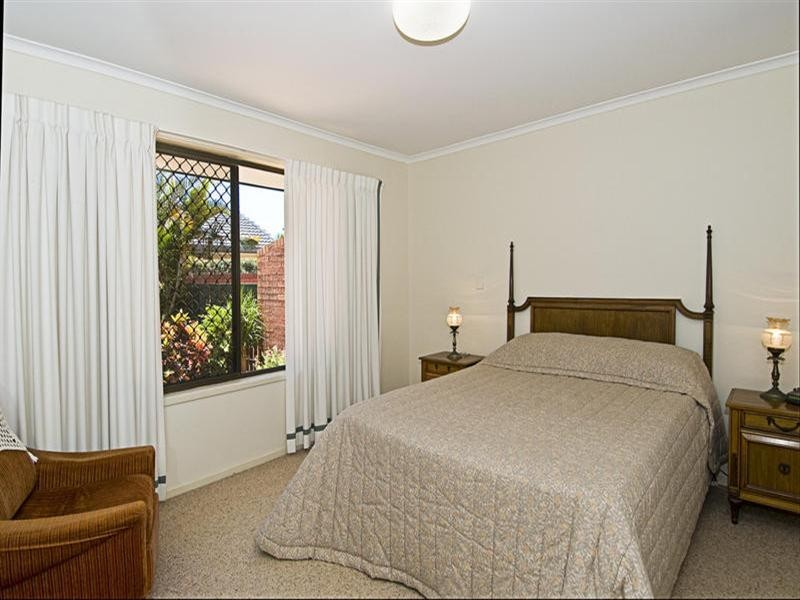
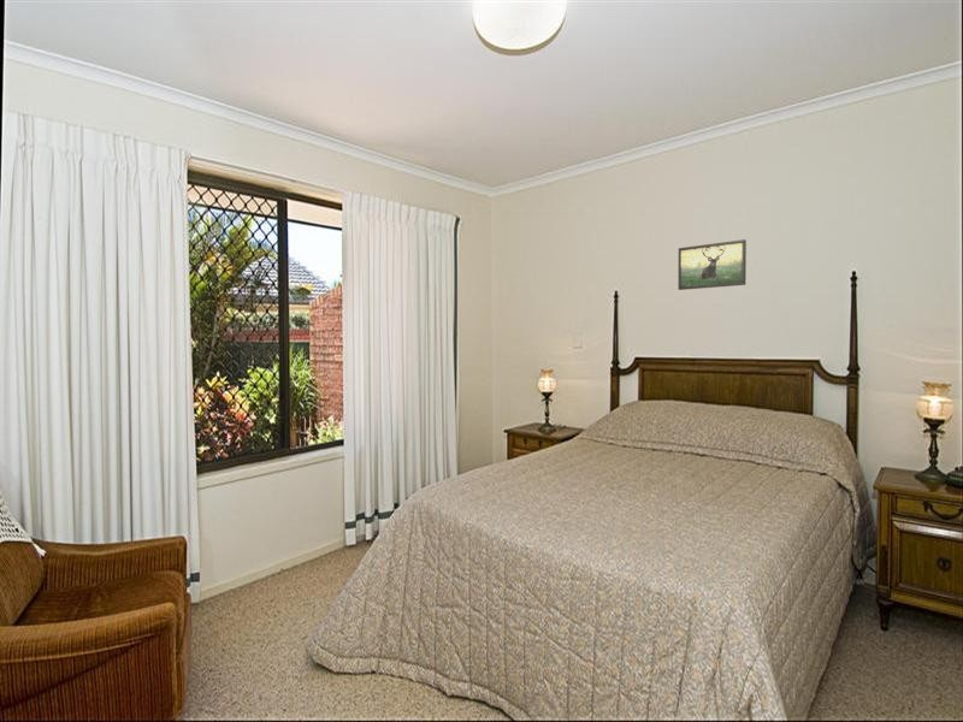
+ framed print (710, 265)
